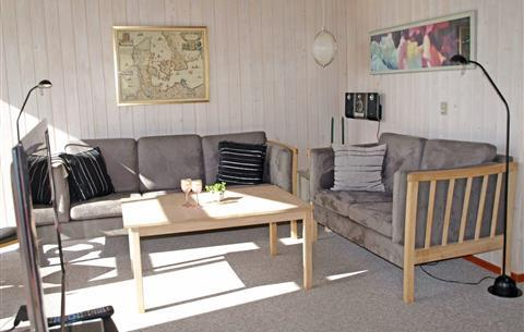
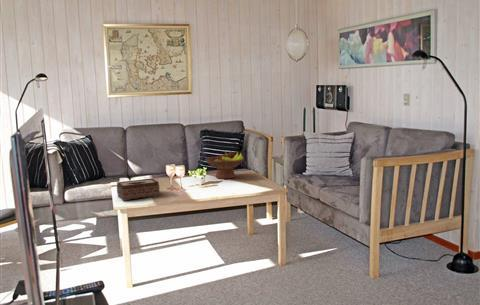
+ fruit bowl (225, 164)
+ tissue box (138, 189)
